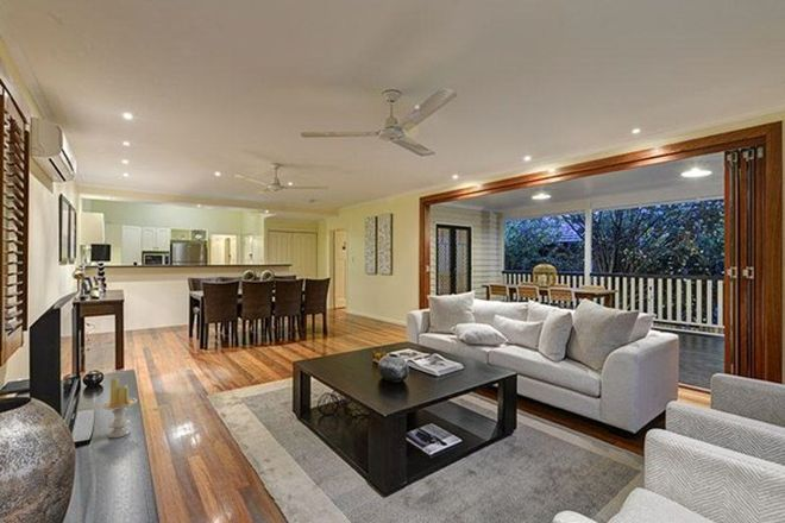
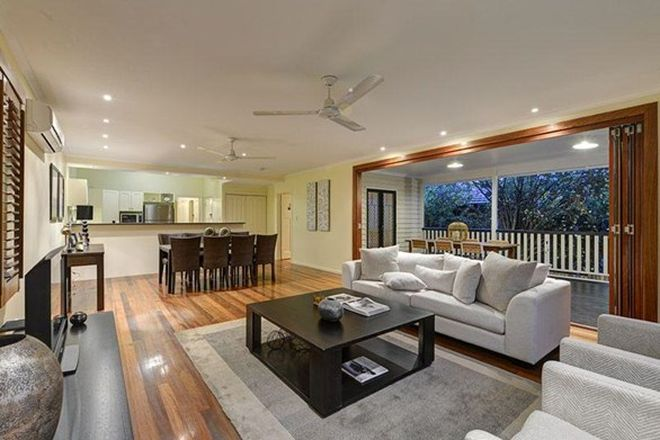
- candle (119, 404)
